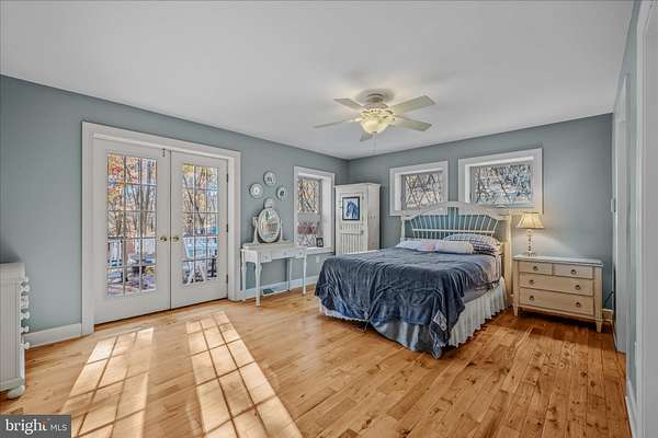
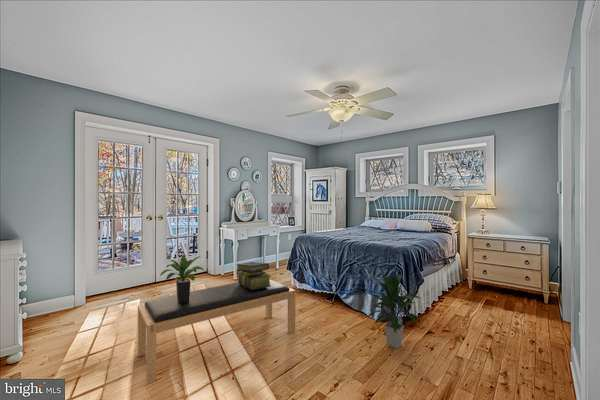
+ potted plant (183, 277)
+ indoor plant (392, 307)
+ bench (222, 315)
+ stack of books (252, 274)
